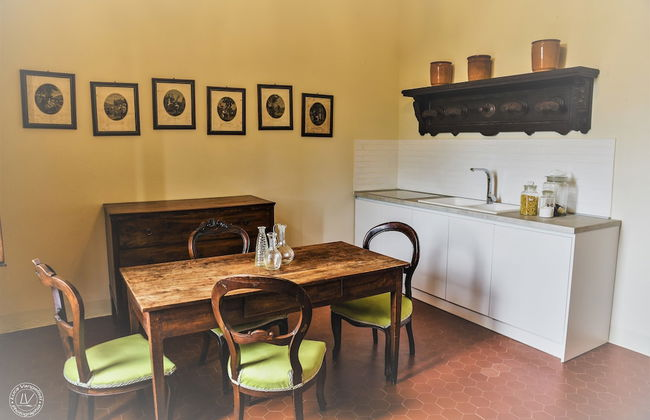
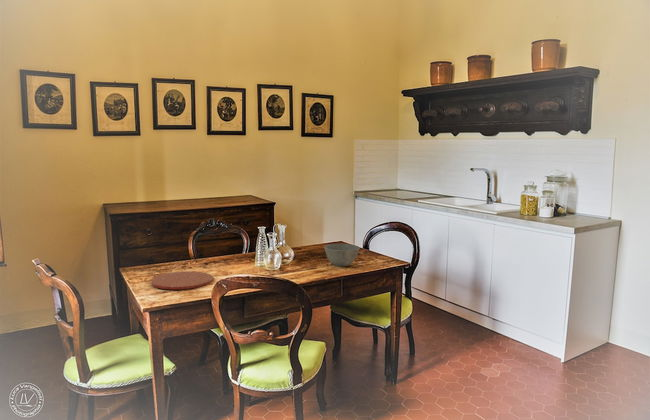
+ plate (182, 279)
+ bowl (341, 256)
